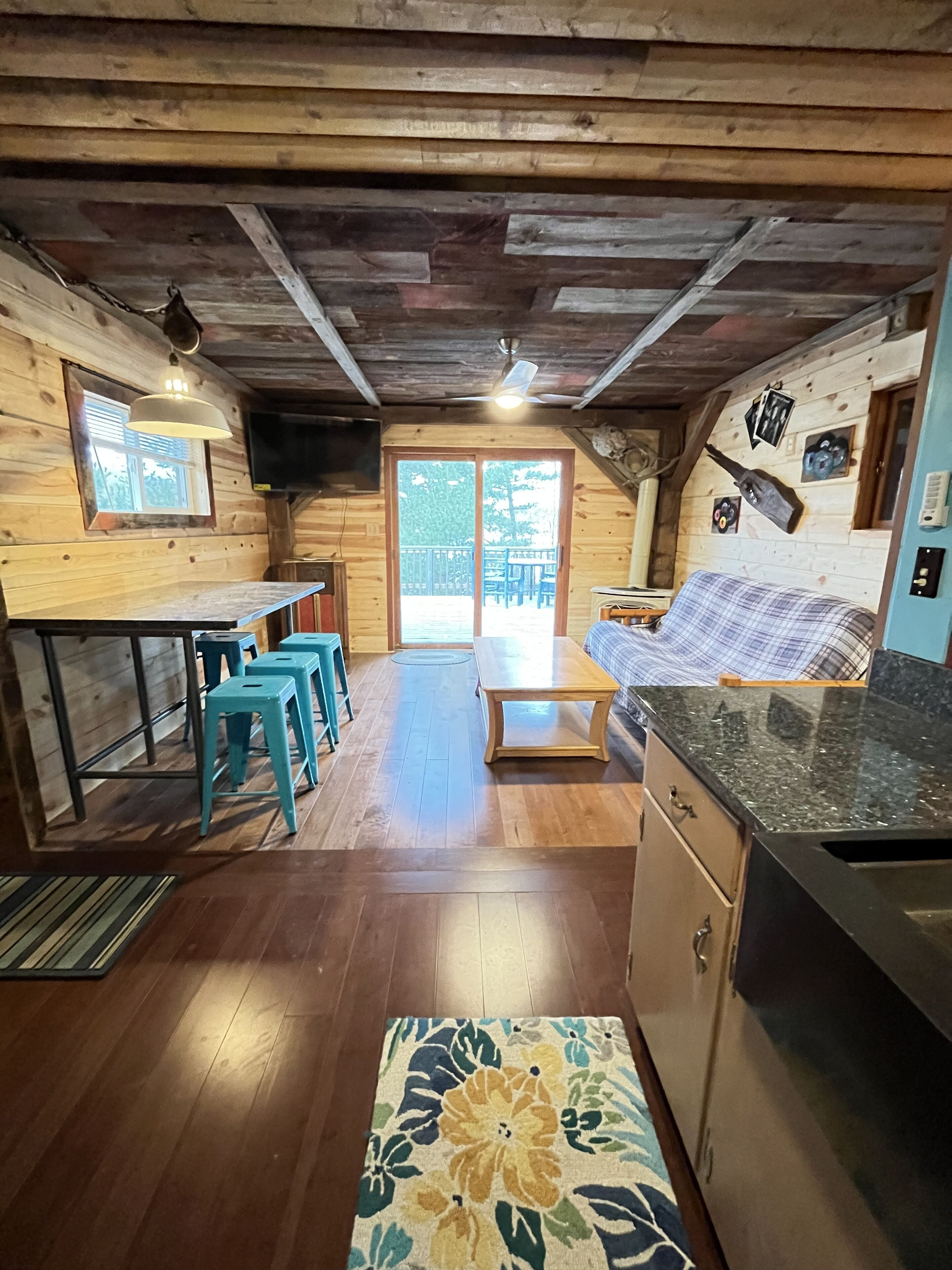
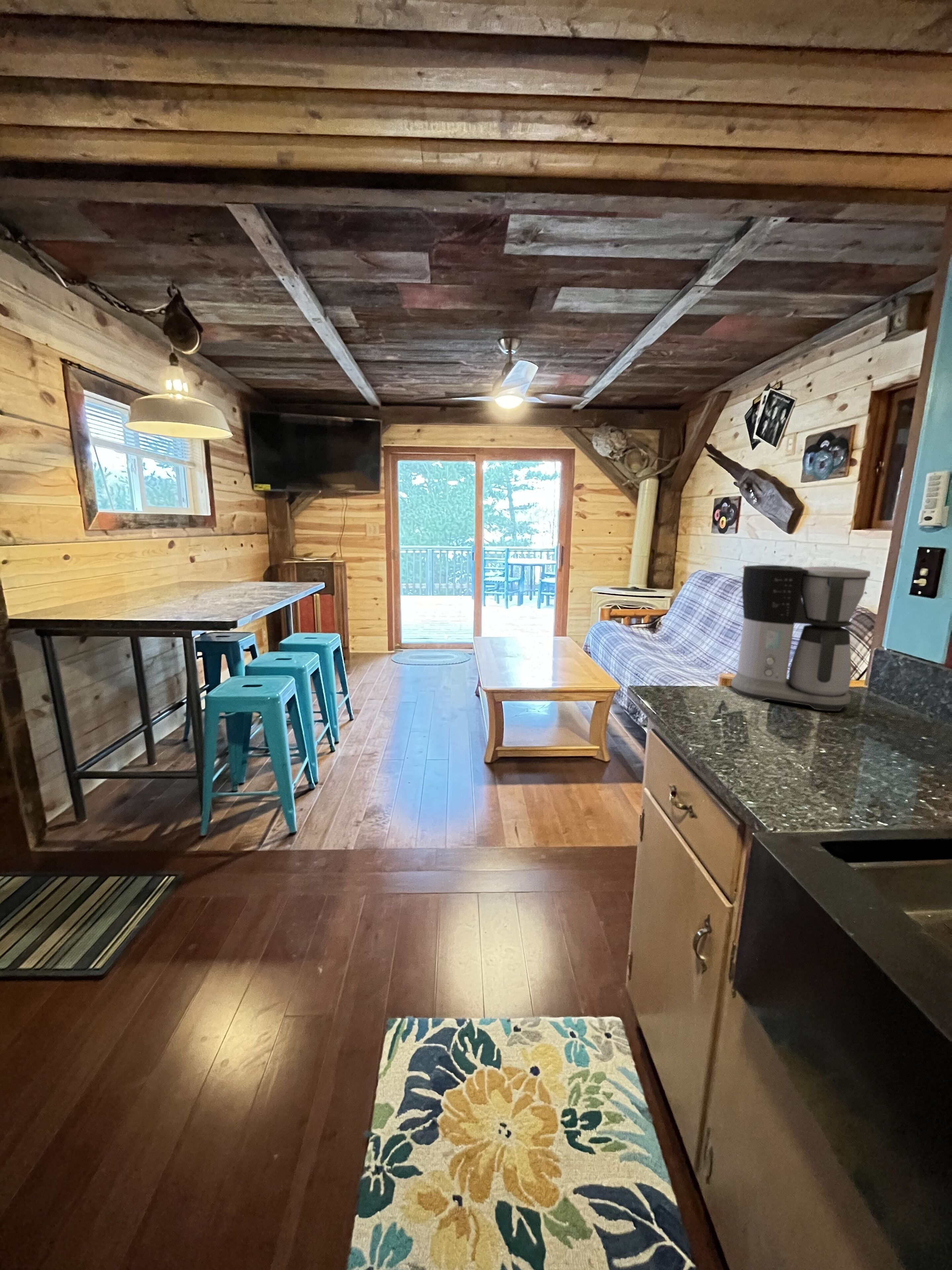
+ coffee maker (793, 633)
